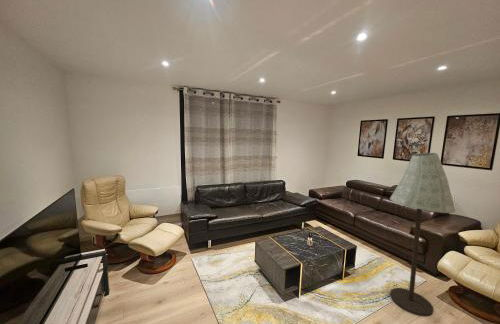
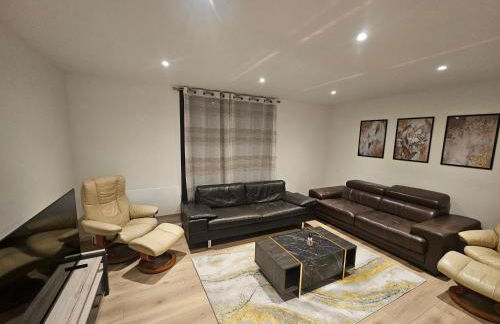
- floor lamp (417, 229)
